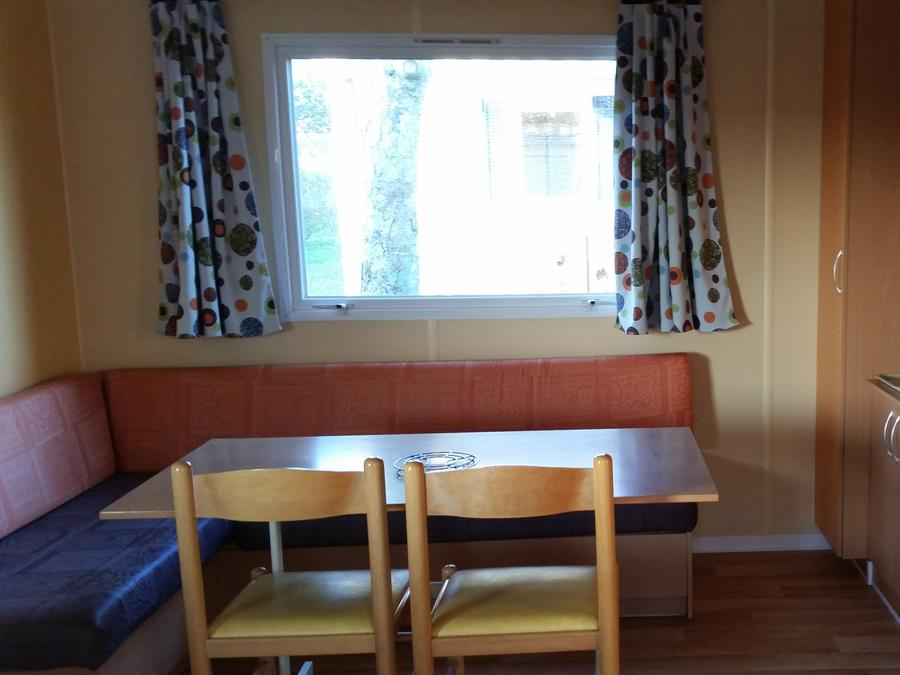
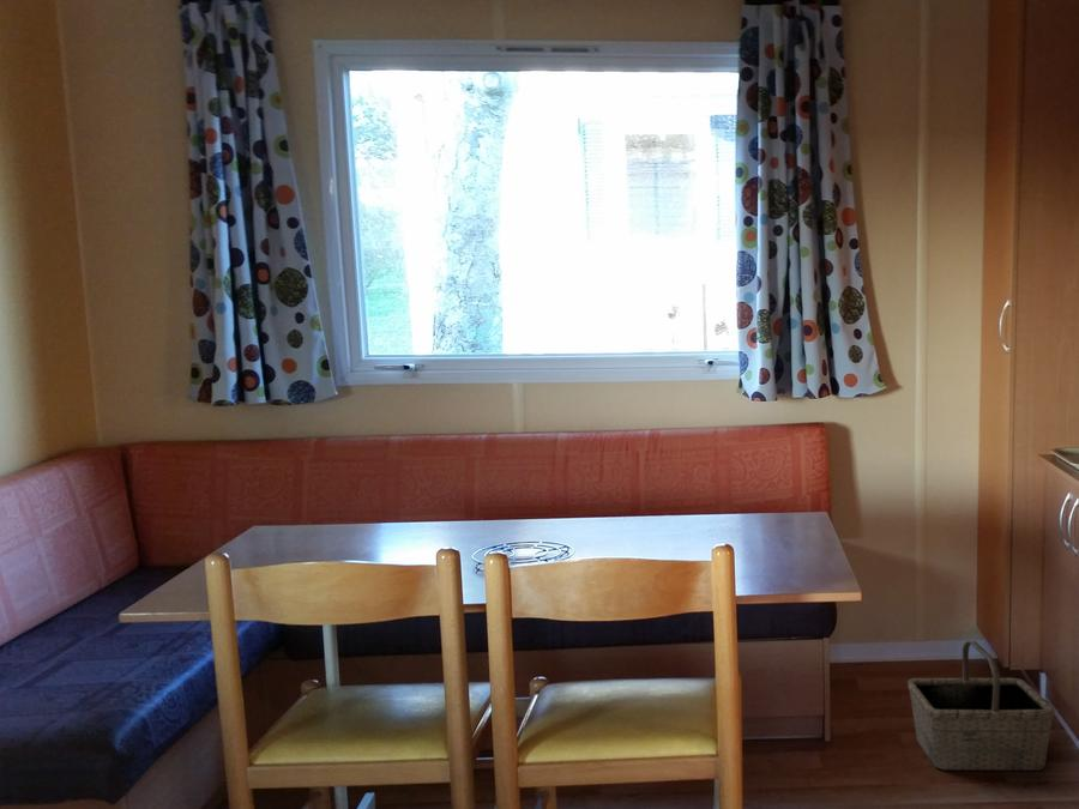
+ basket (977, 700)
